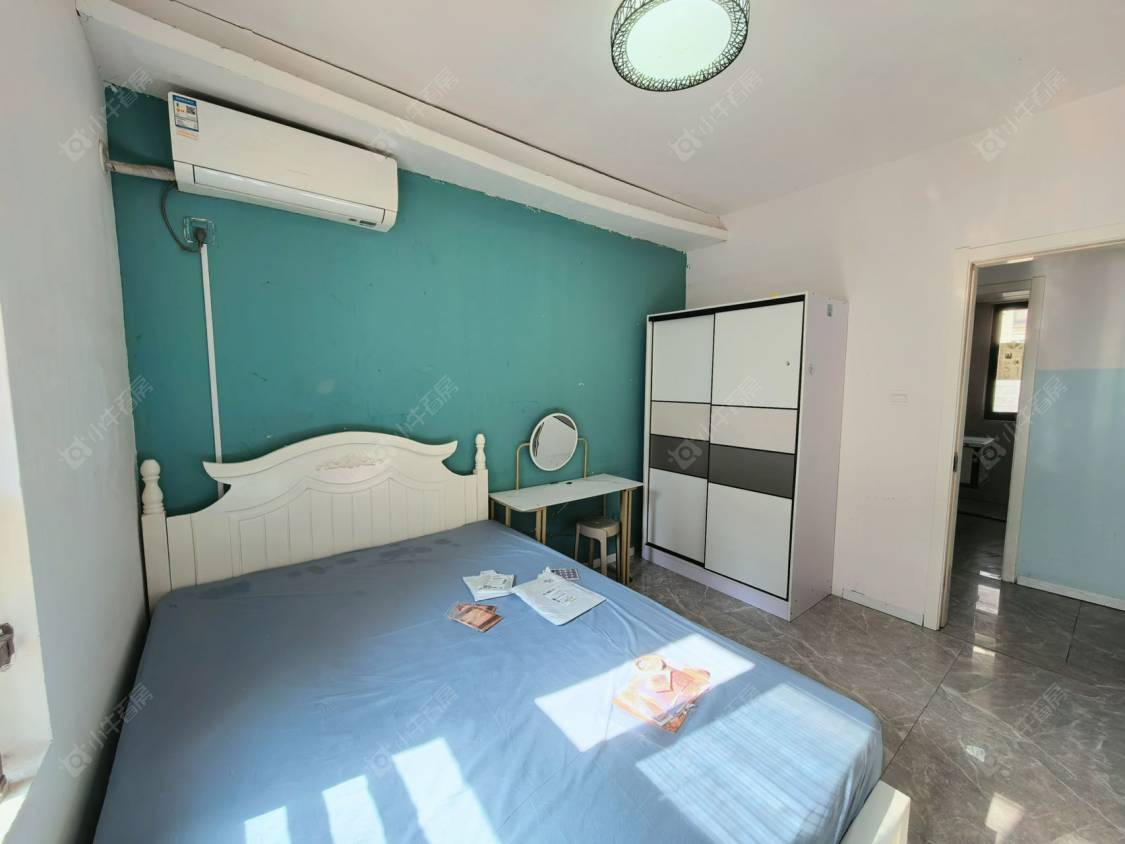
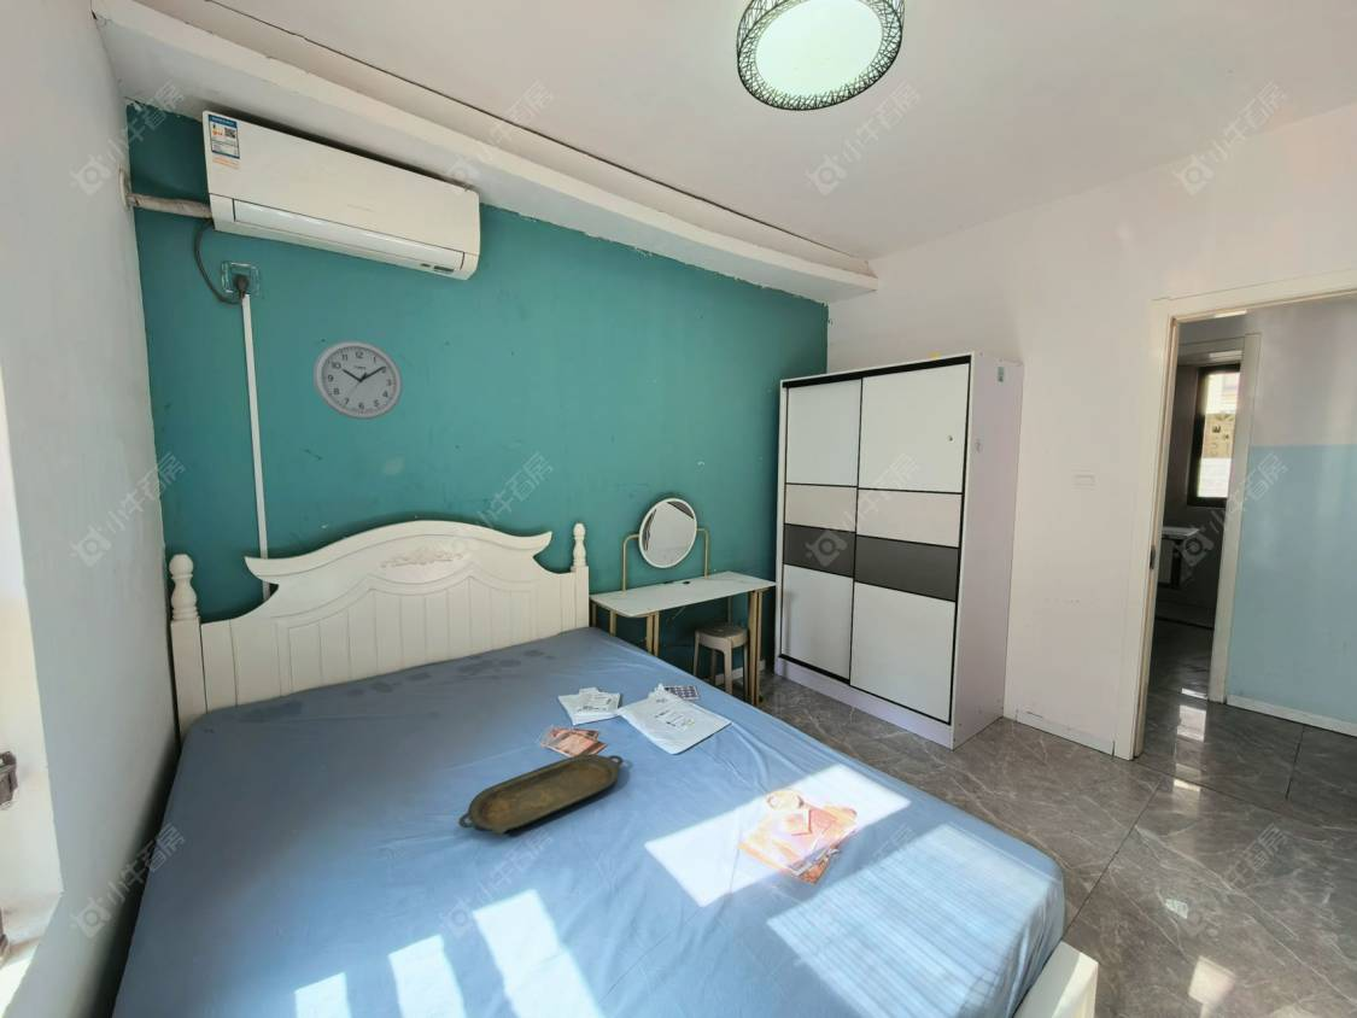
+ serving tray (548, 791)
+ wall clock (359, 380)
